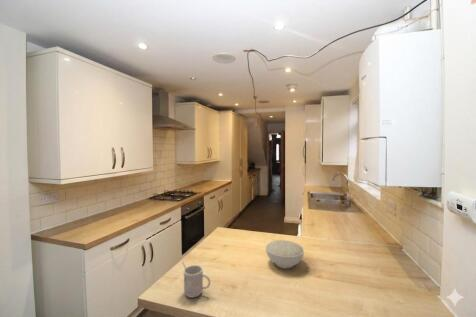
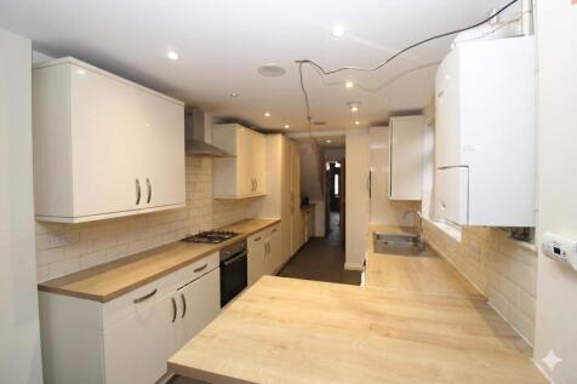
- mug (196, 278)
- bowl (284, 254)
